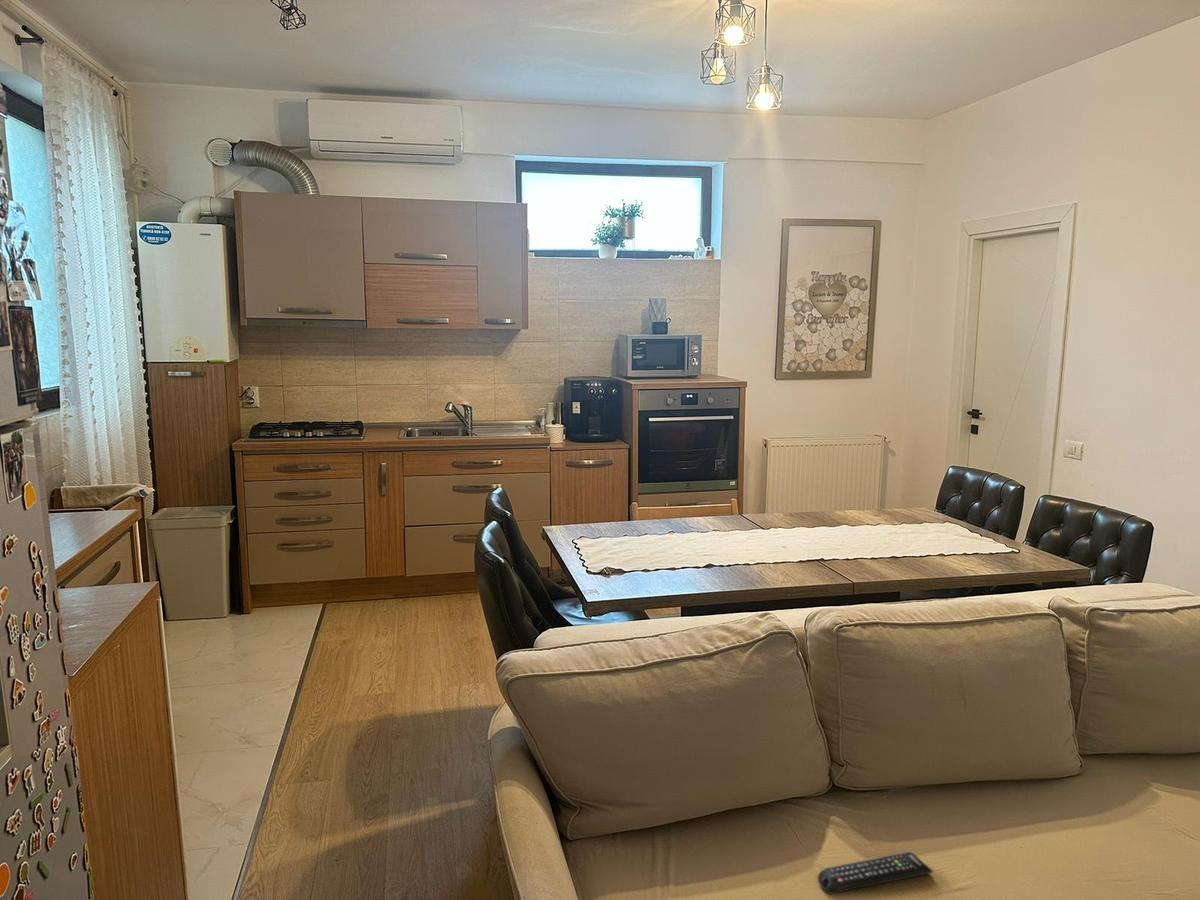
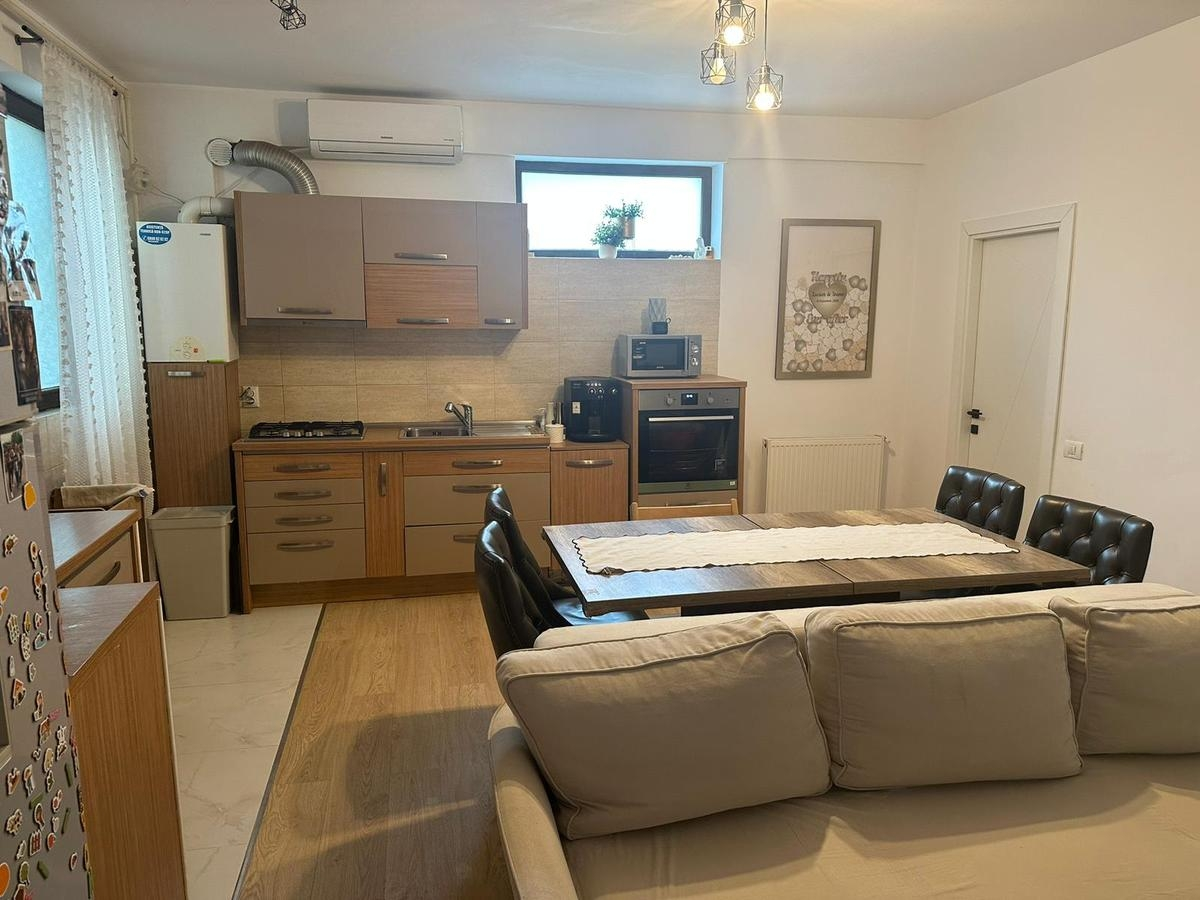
- remote control (875, 873)
